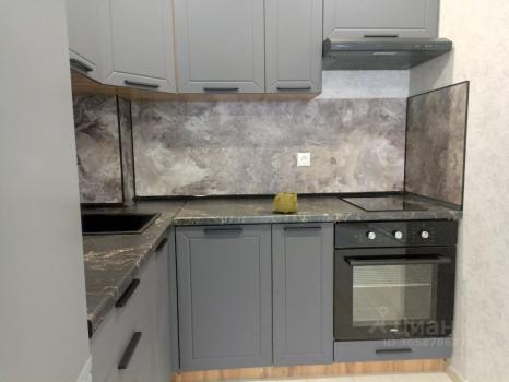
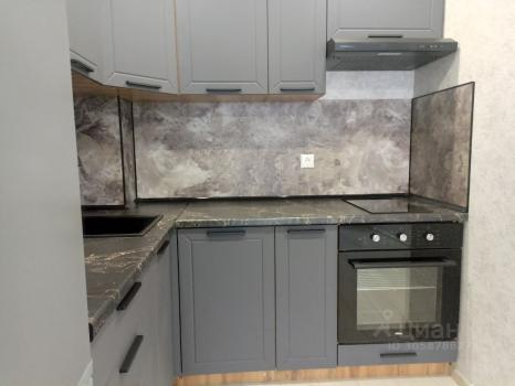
- teapot (287, 201)
